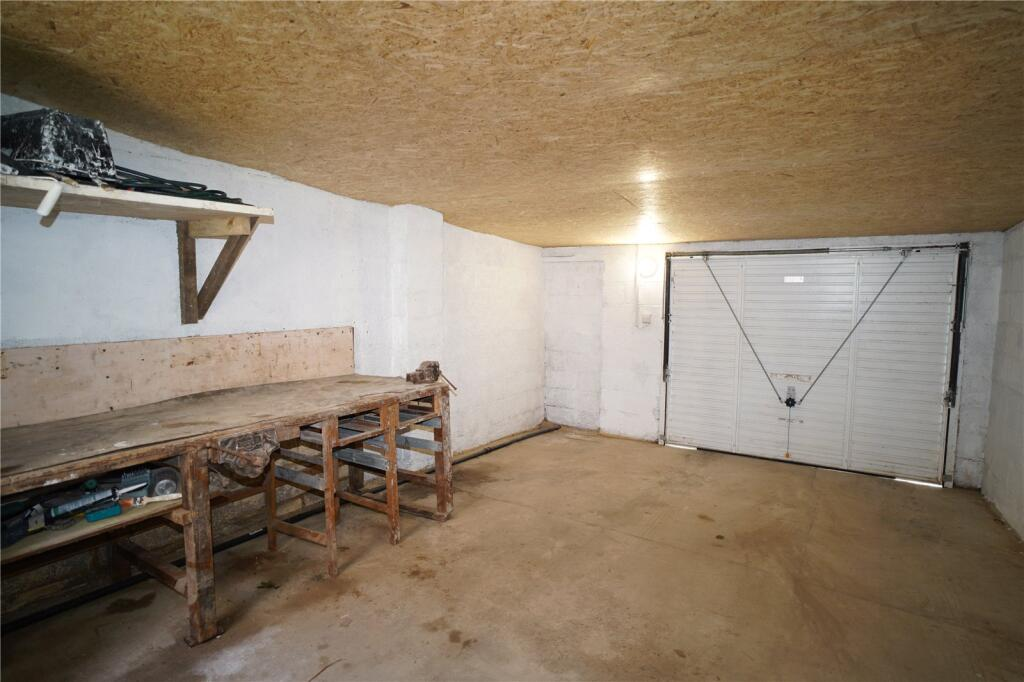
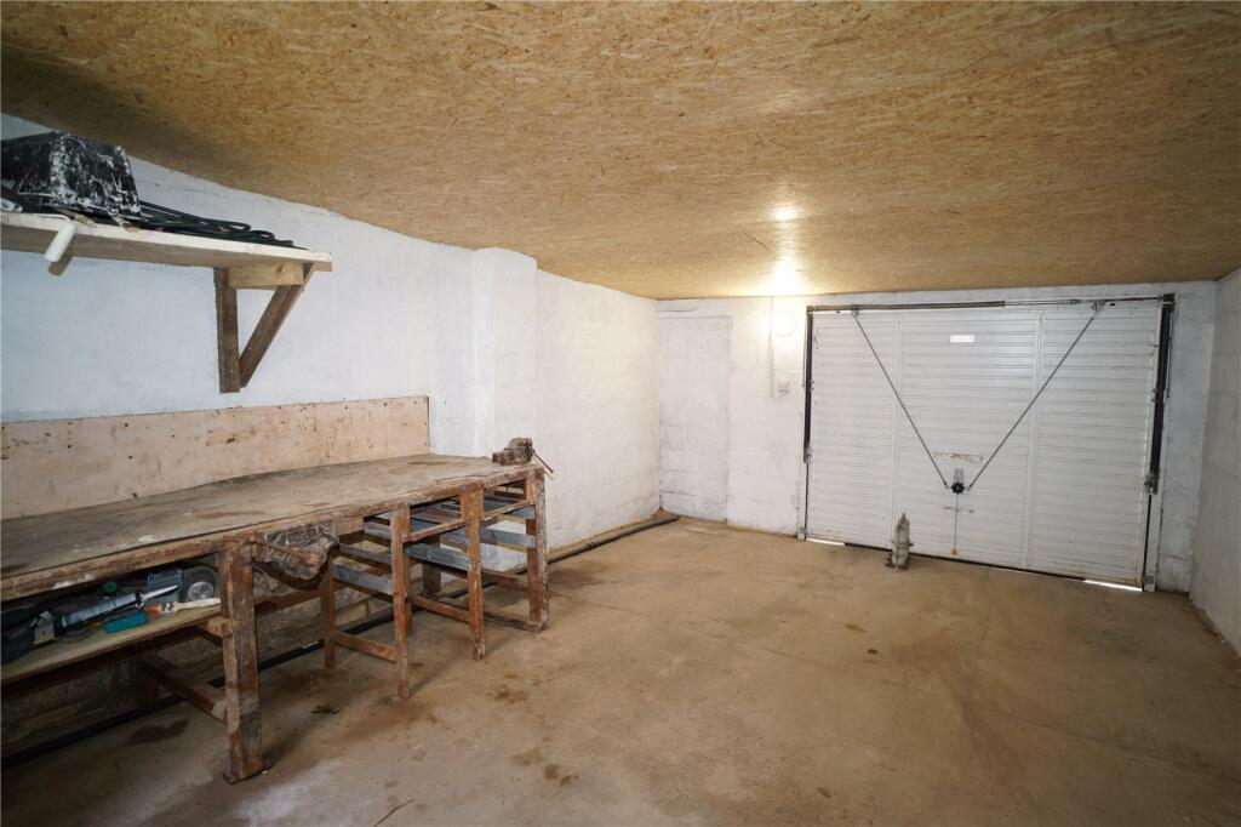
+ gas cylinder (898, 540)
